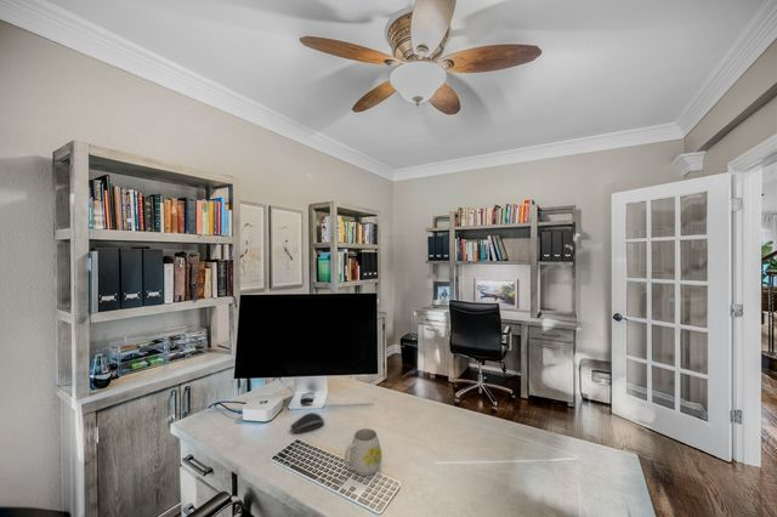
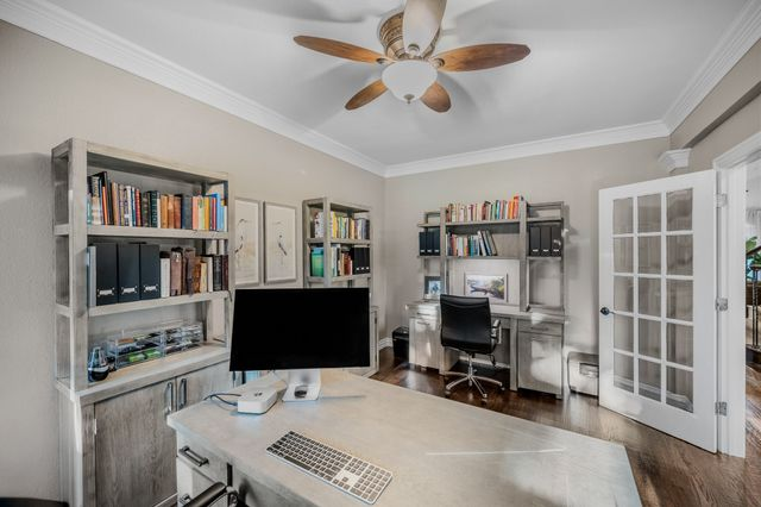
- mug (362, 453)
- computer mouse (307, 421)
